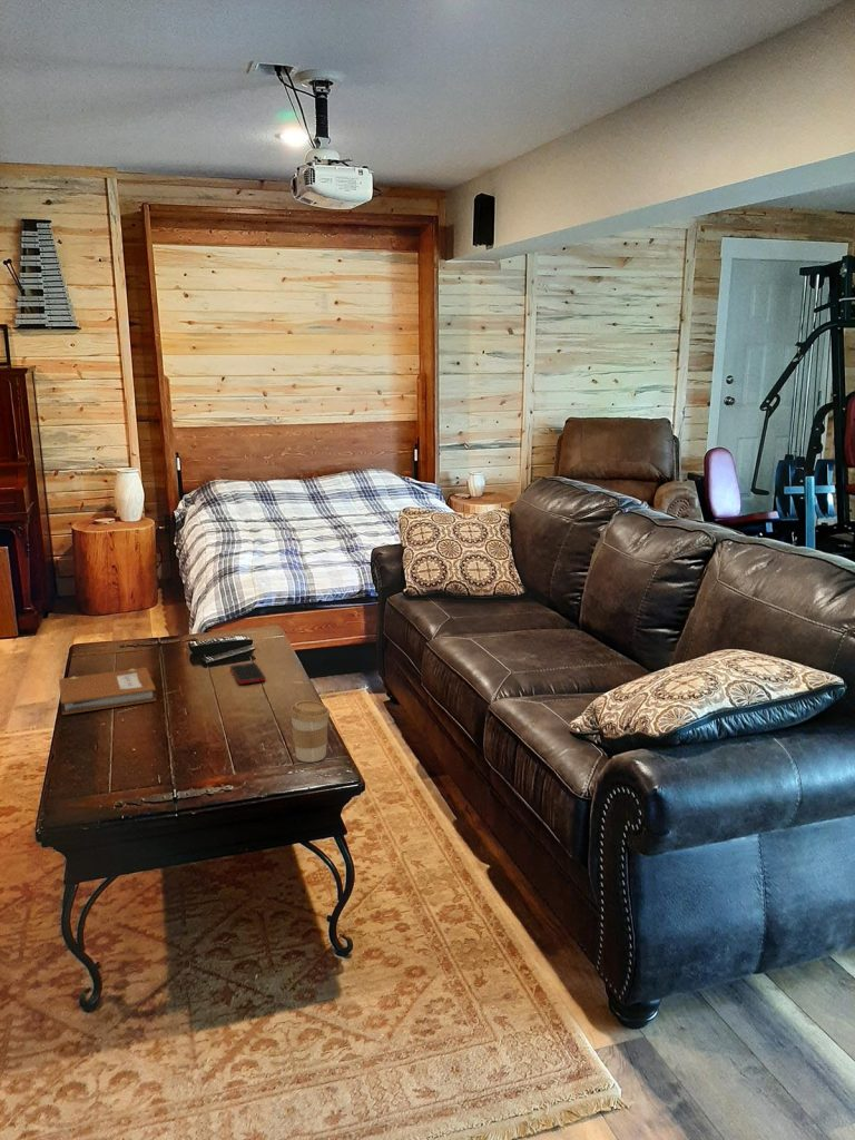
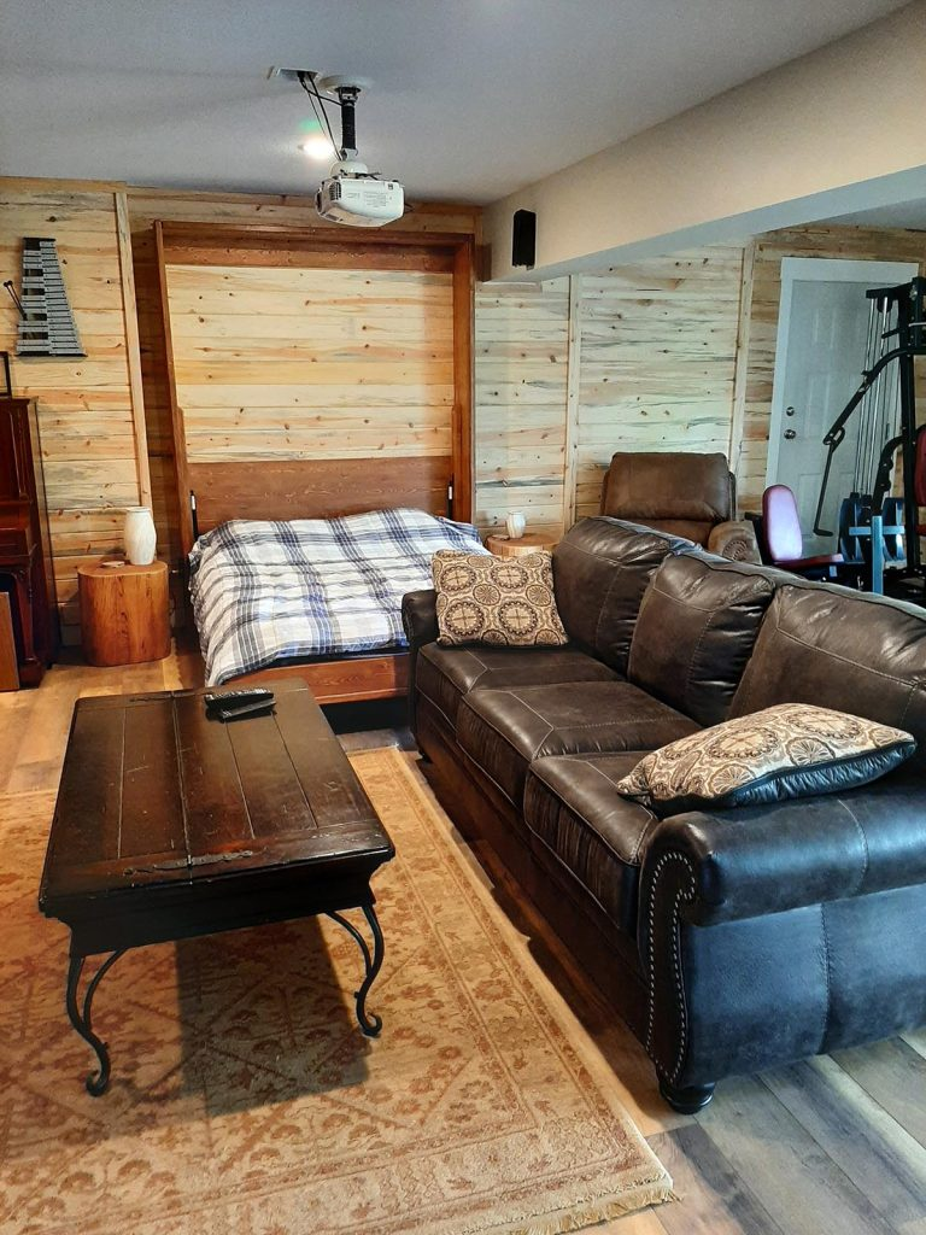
- notebook (108, 688)
- cell phone (247, 672)
- coffee cup (309, 729)
